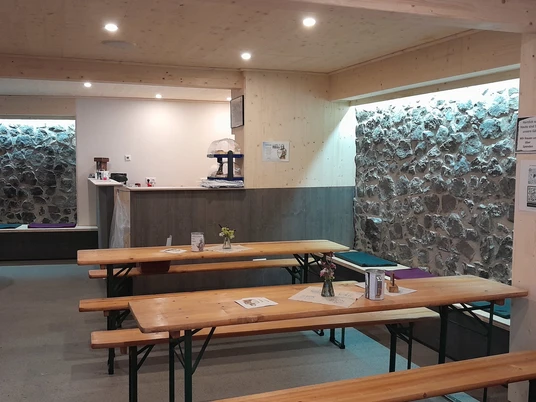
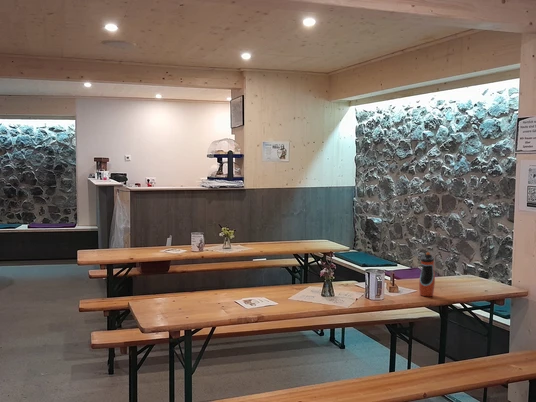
+ water bottle (427, 273)
